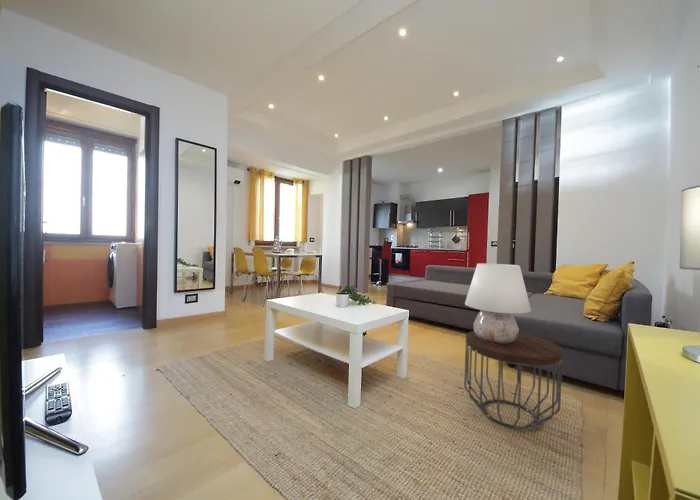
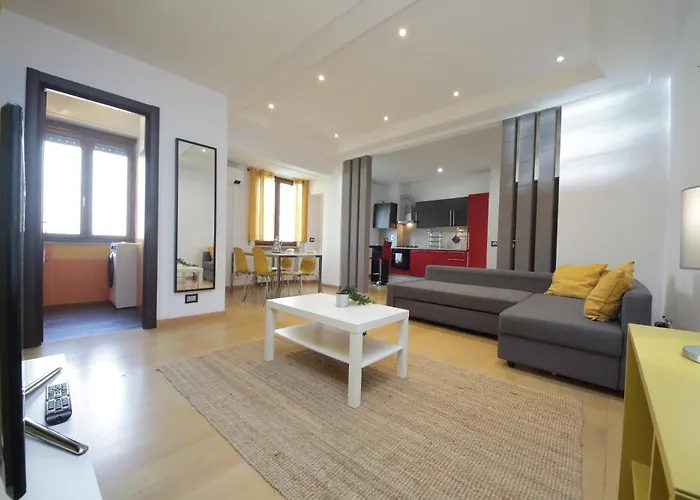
- side table (502, 377)
- table lamp (496, 302)
